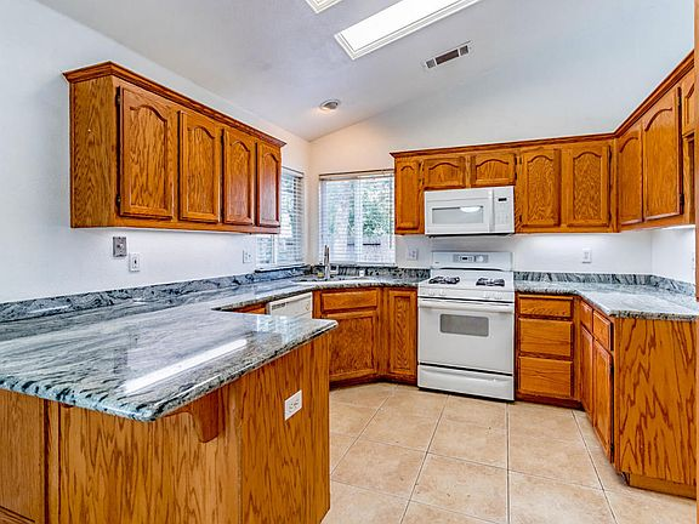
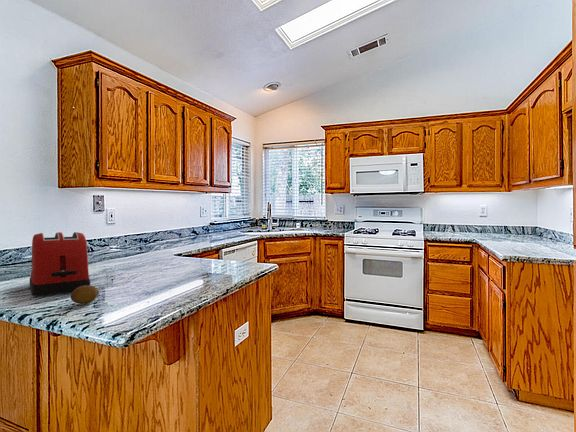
+ fruit (85, 294)
+ toaster (59, 259)
